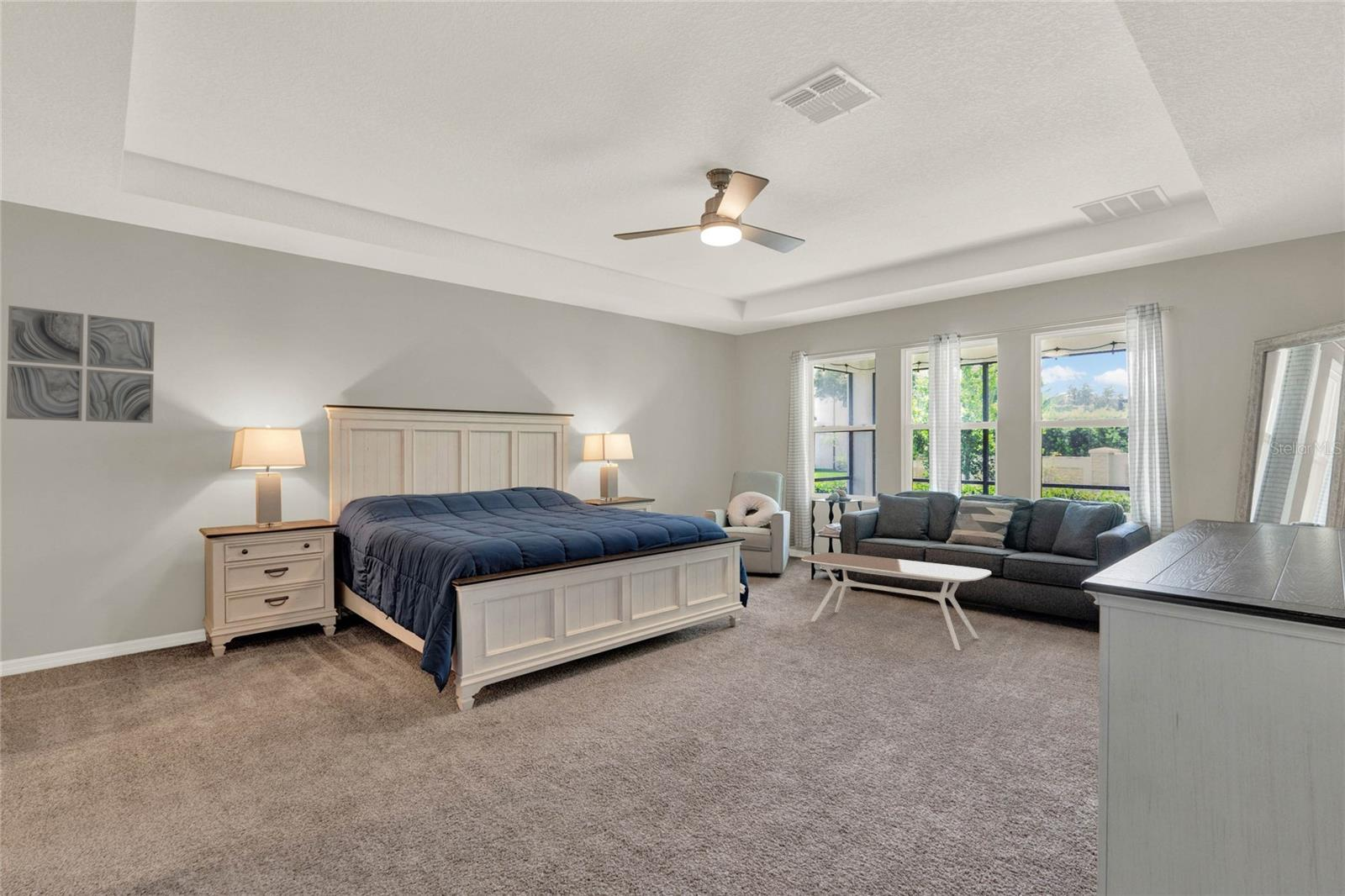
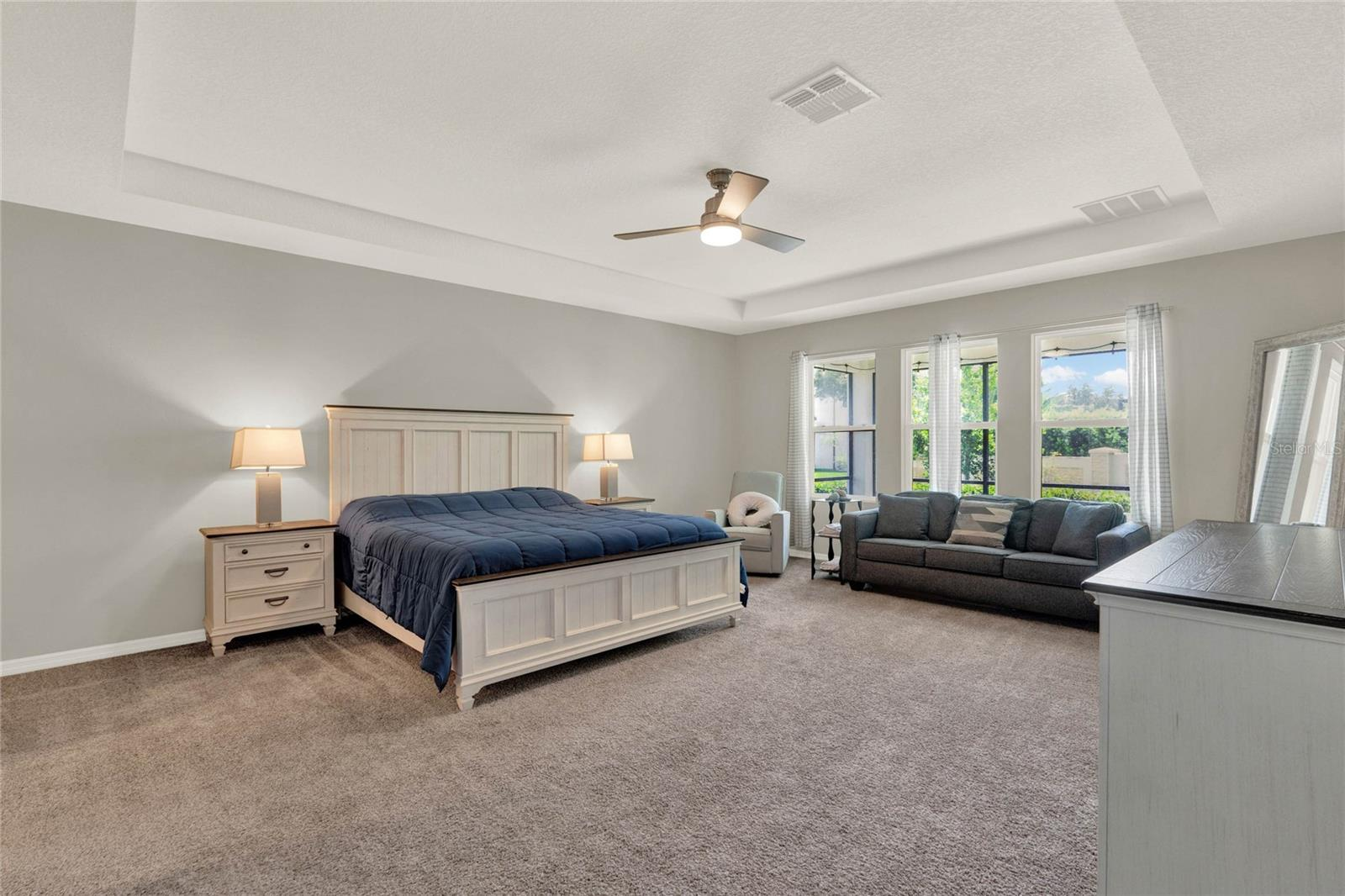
- wall art (87, 369)
- coffee table (890, 591)
